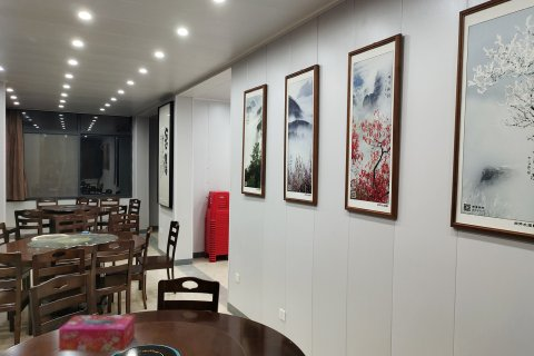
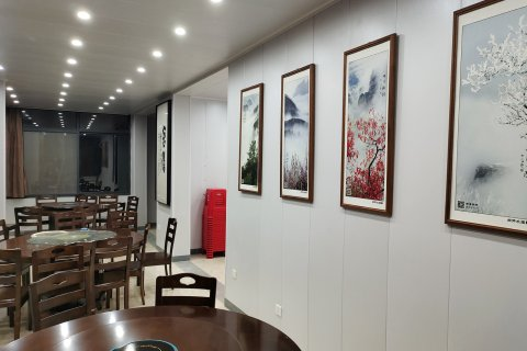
- tissue box (98, 332)
